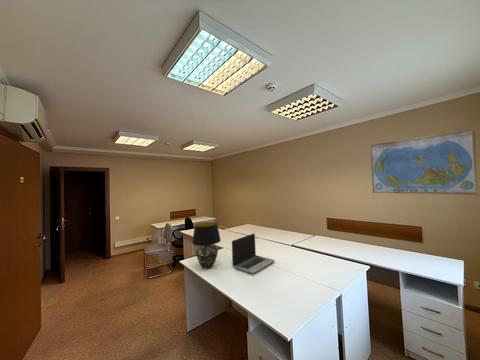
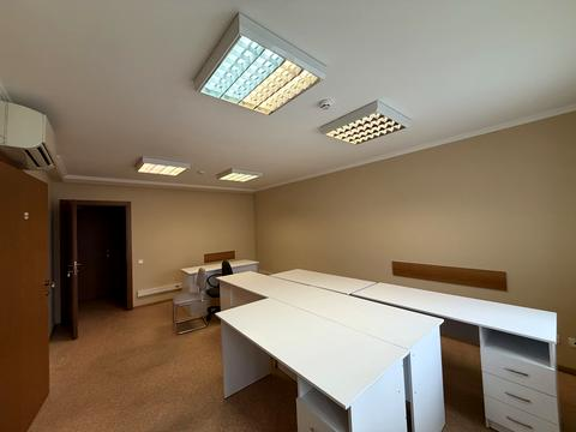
- laptop computer (253, 251)
- table lamp (206, 245)
- world map (416, 165)
